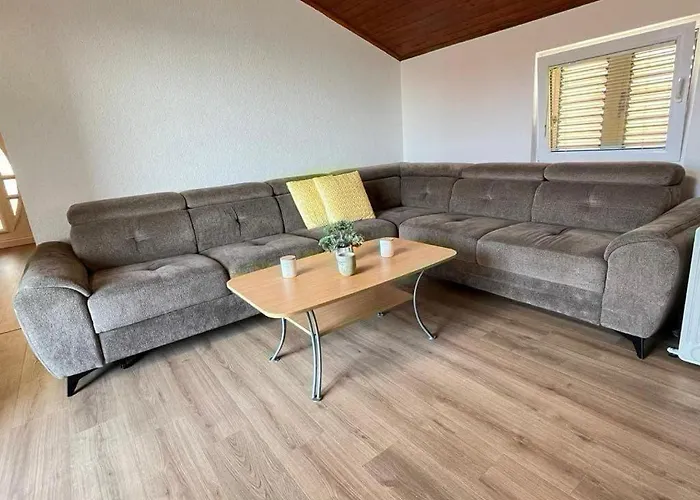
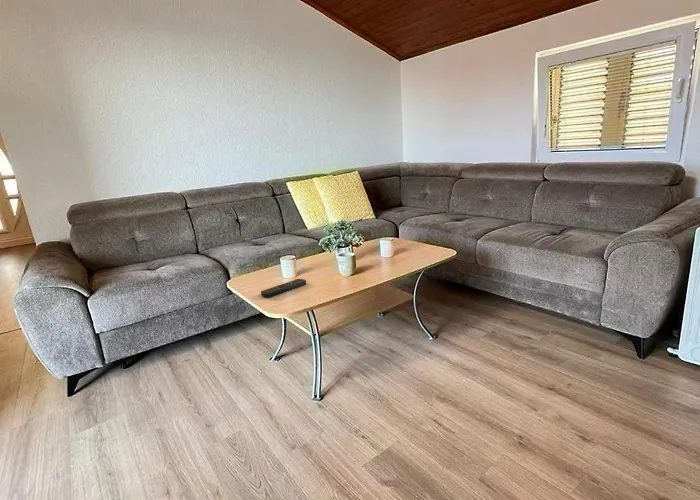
+ remote control (284, 287)
